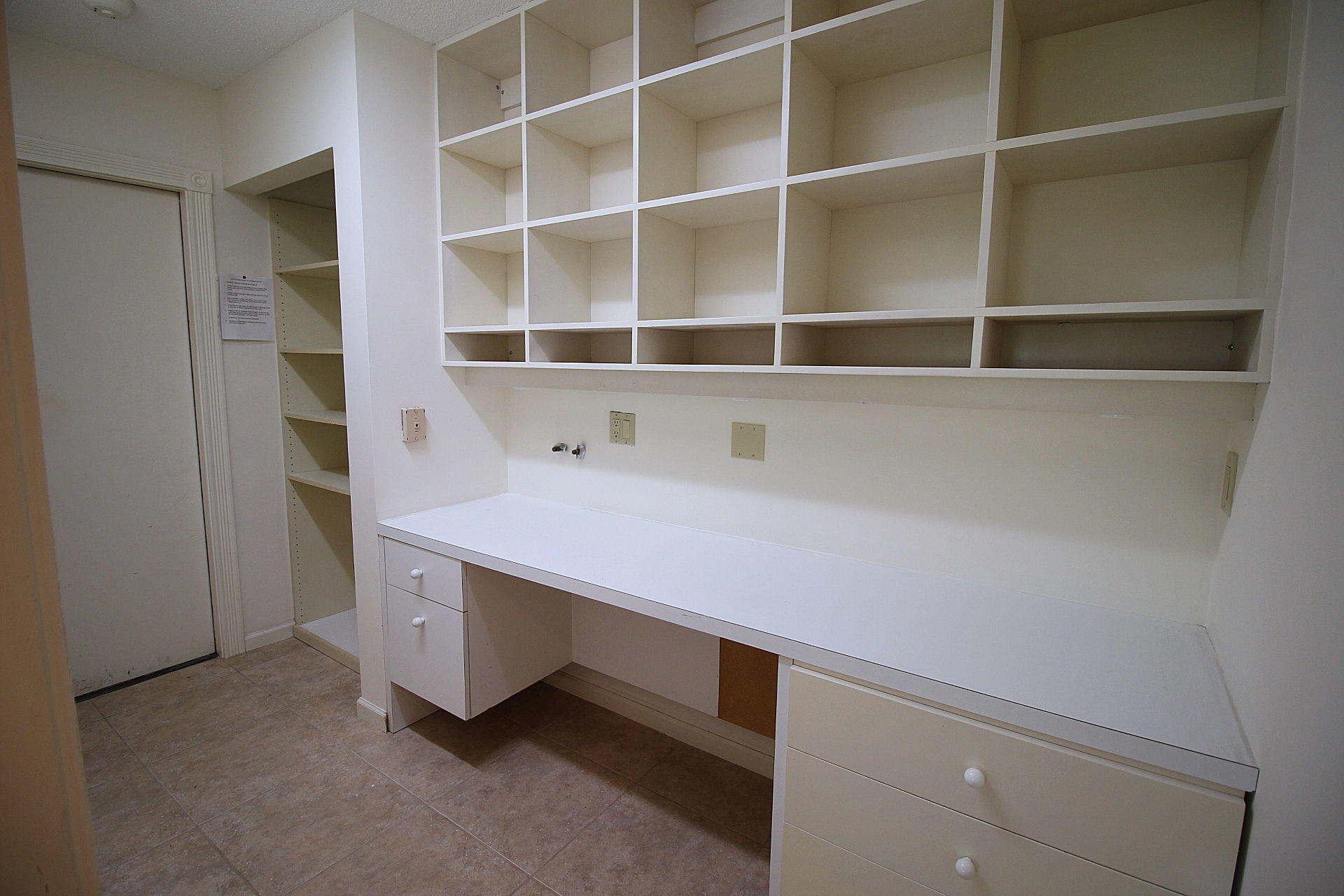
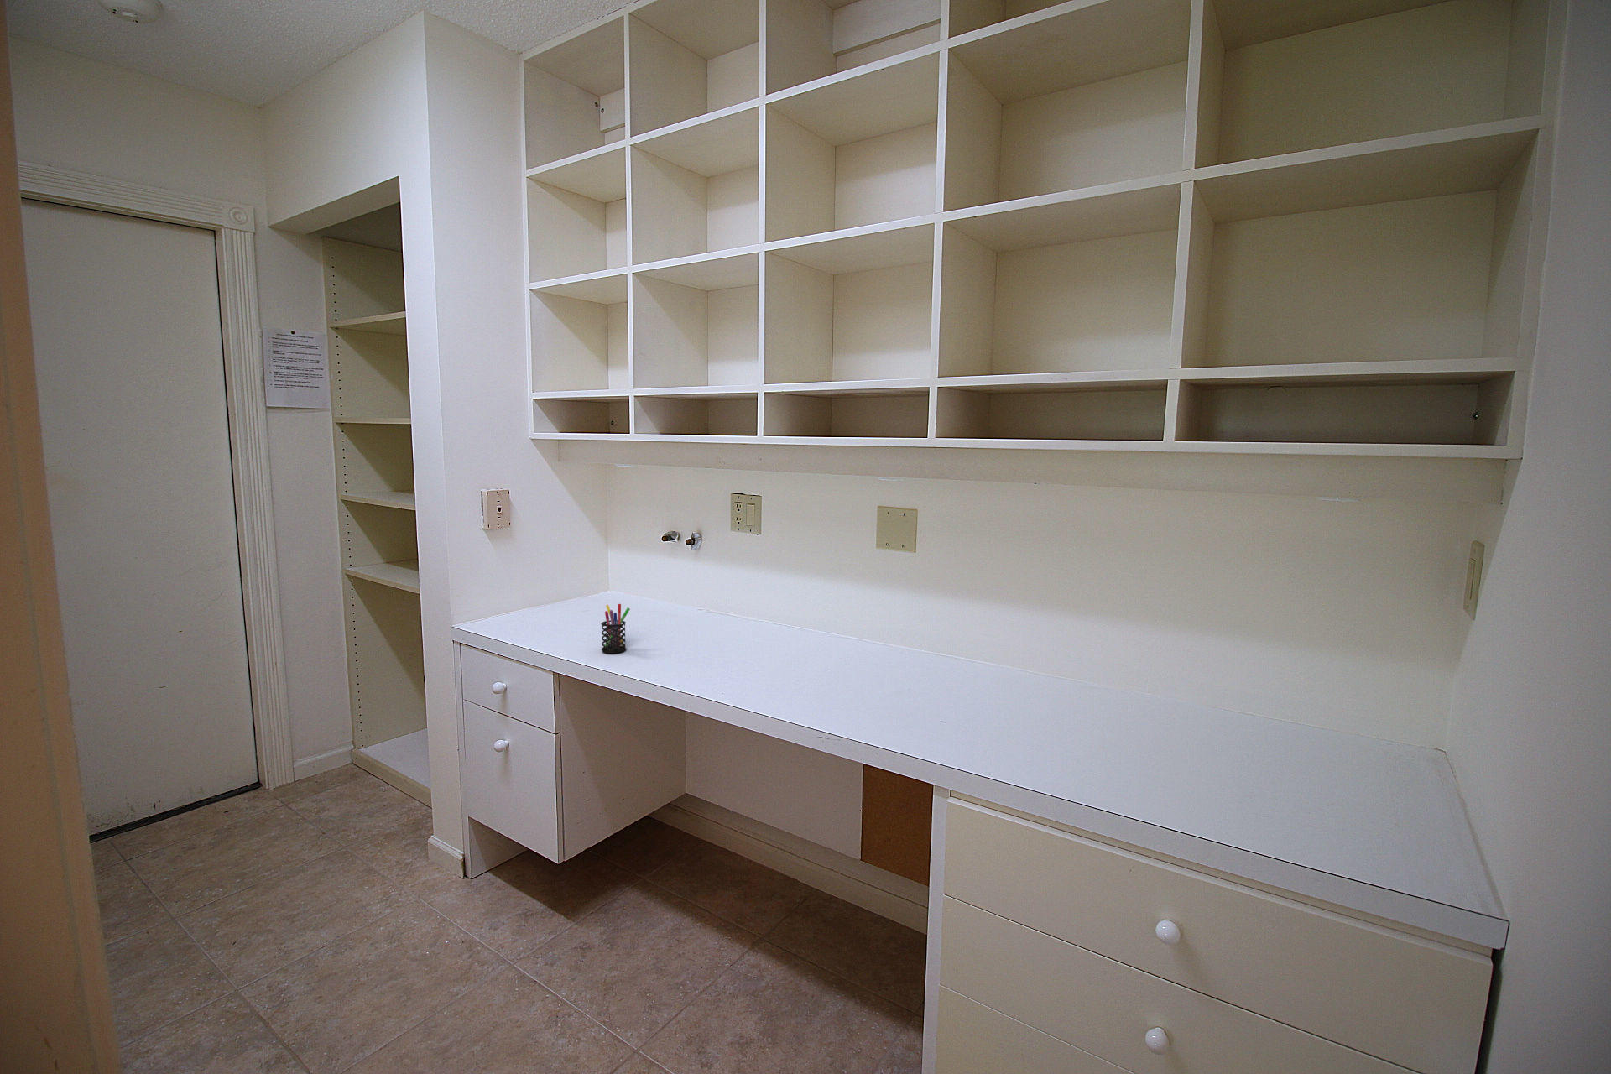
+ pen holder (616, 626)
